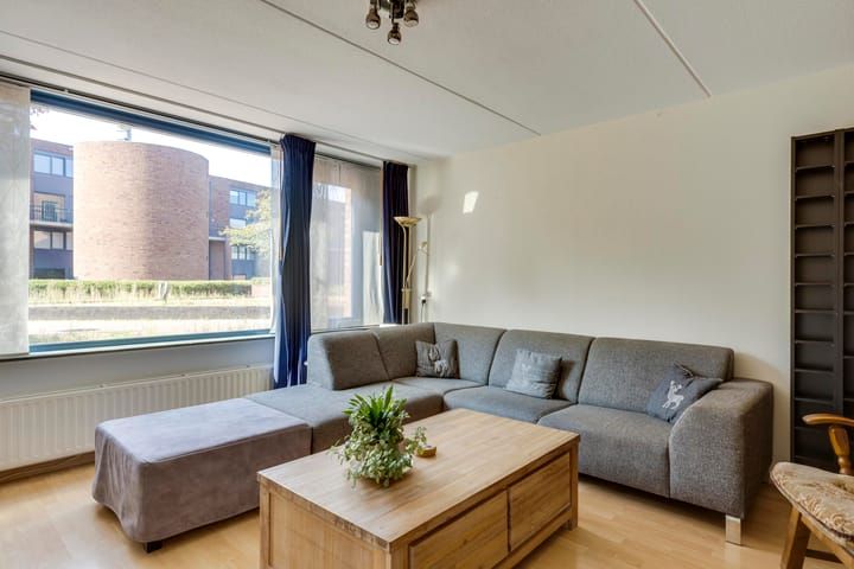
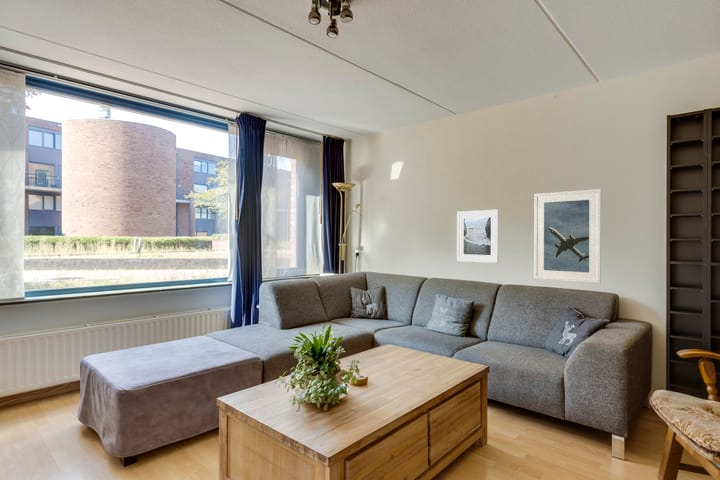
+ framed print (477, 236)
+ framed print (565, 236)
